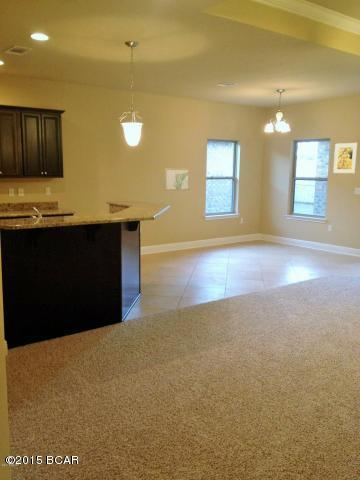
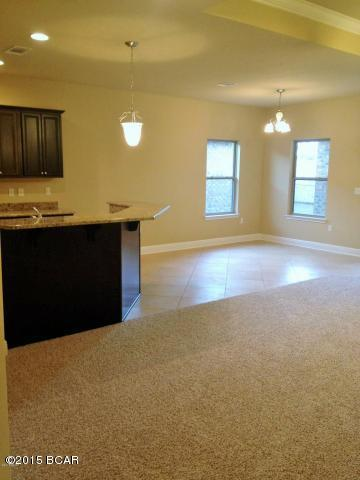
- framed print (345, 158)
- wall art (176, 179)
